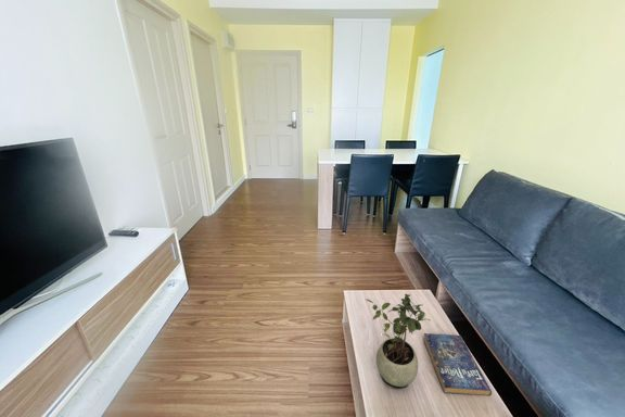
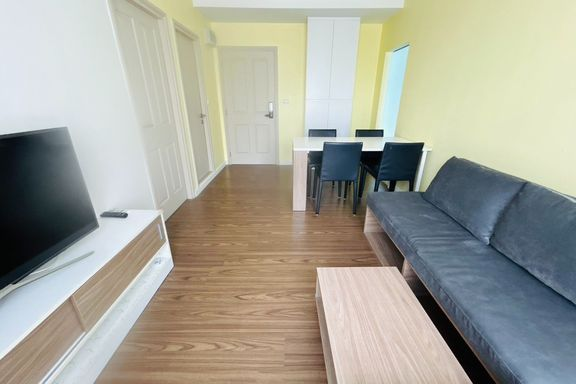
- potted plant (394, 333)
- book (454, 361)
